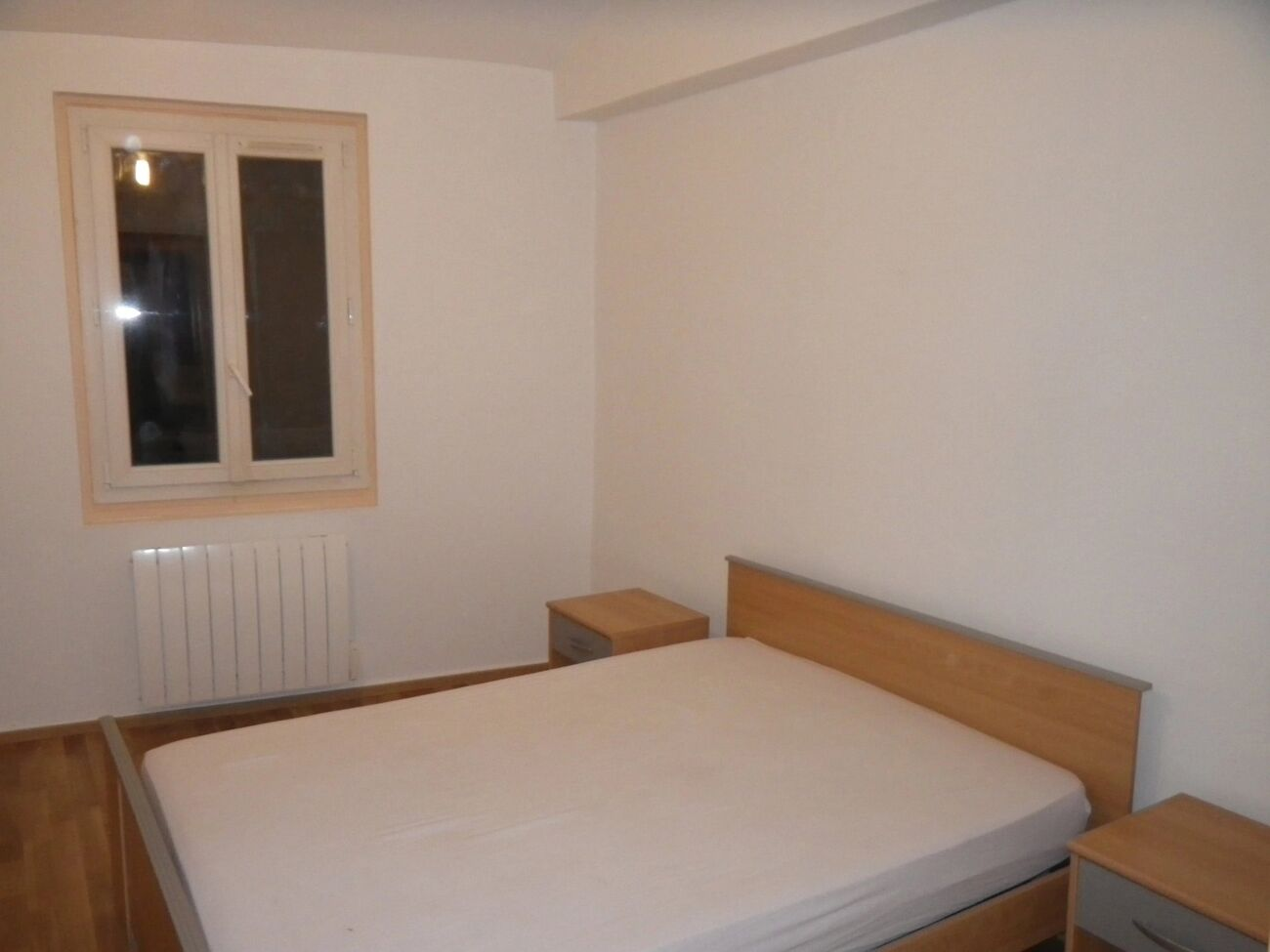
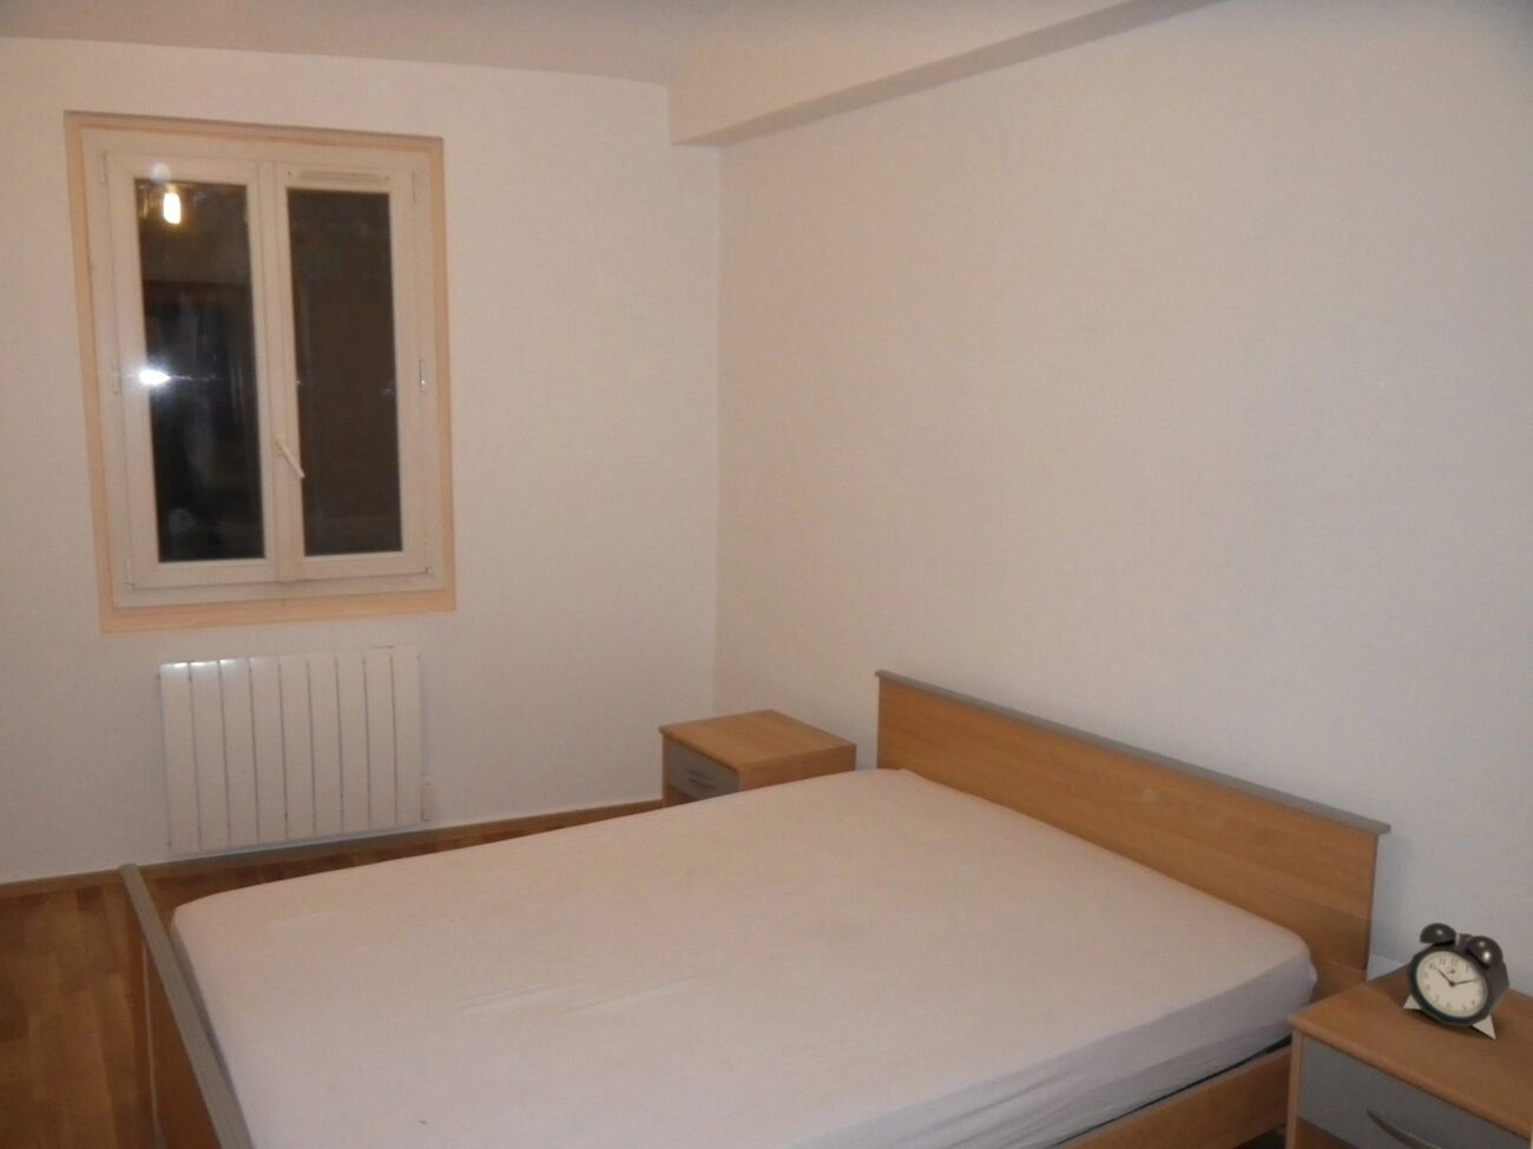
+ alarm clock (1456, 974)
